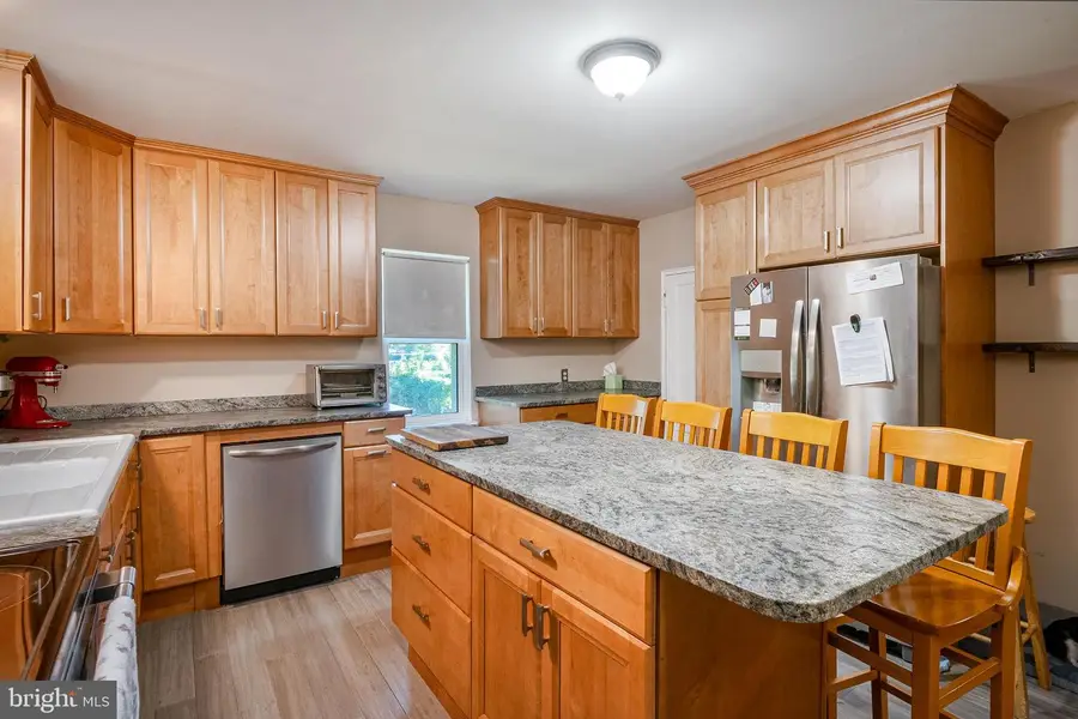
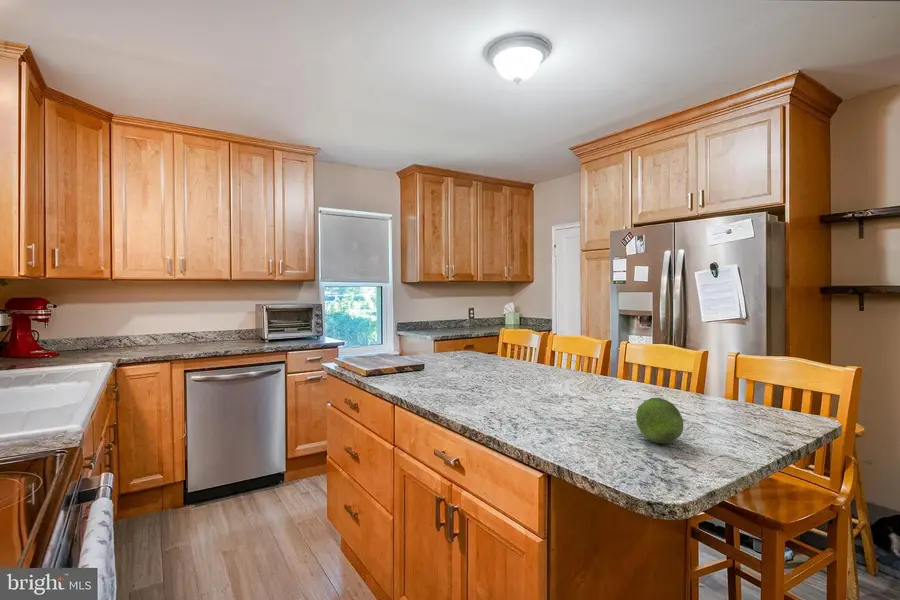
+ fruit (658, 418)
